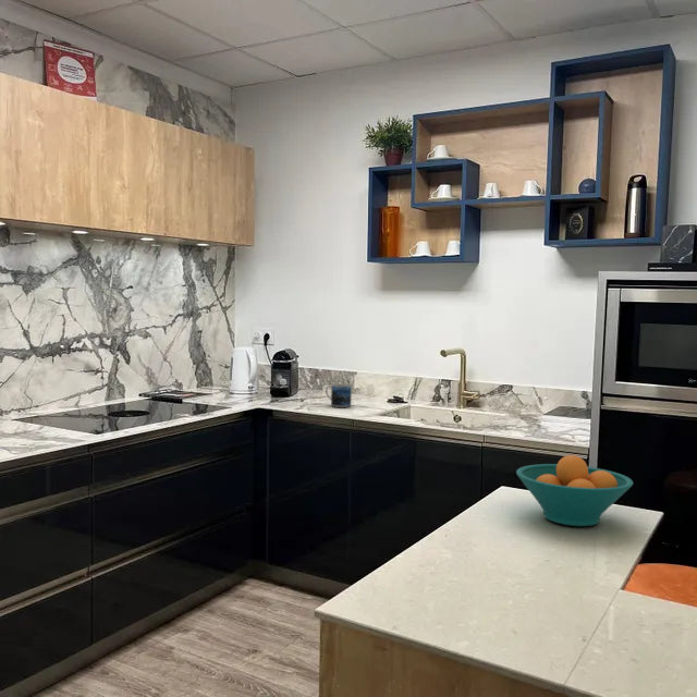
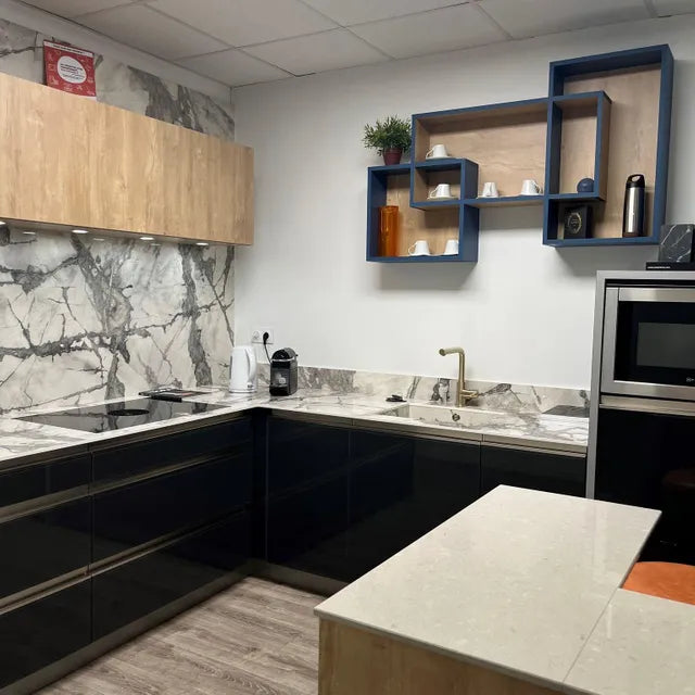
- fruit bowl (572, 487)
- mug (337, 394)
